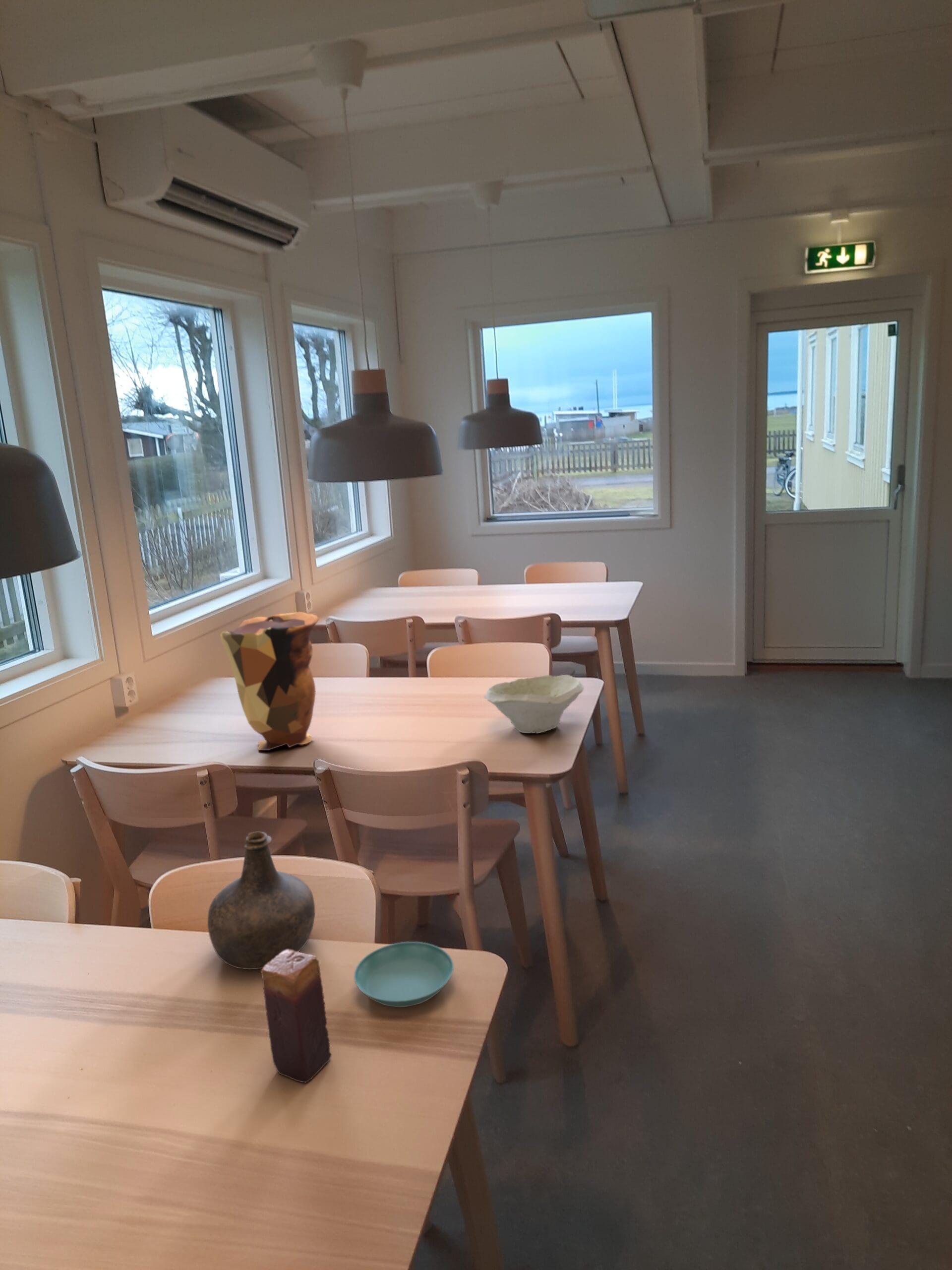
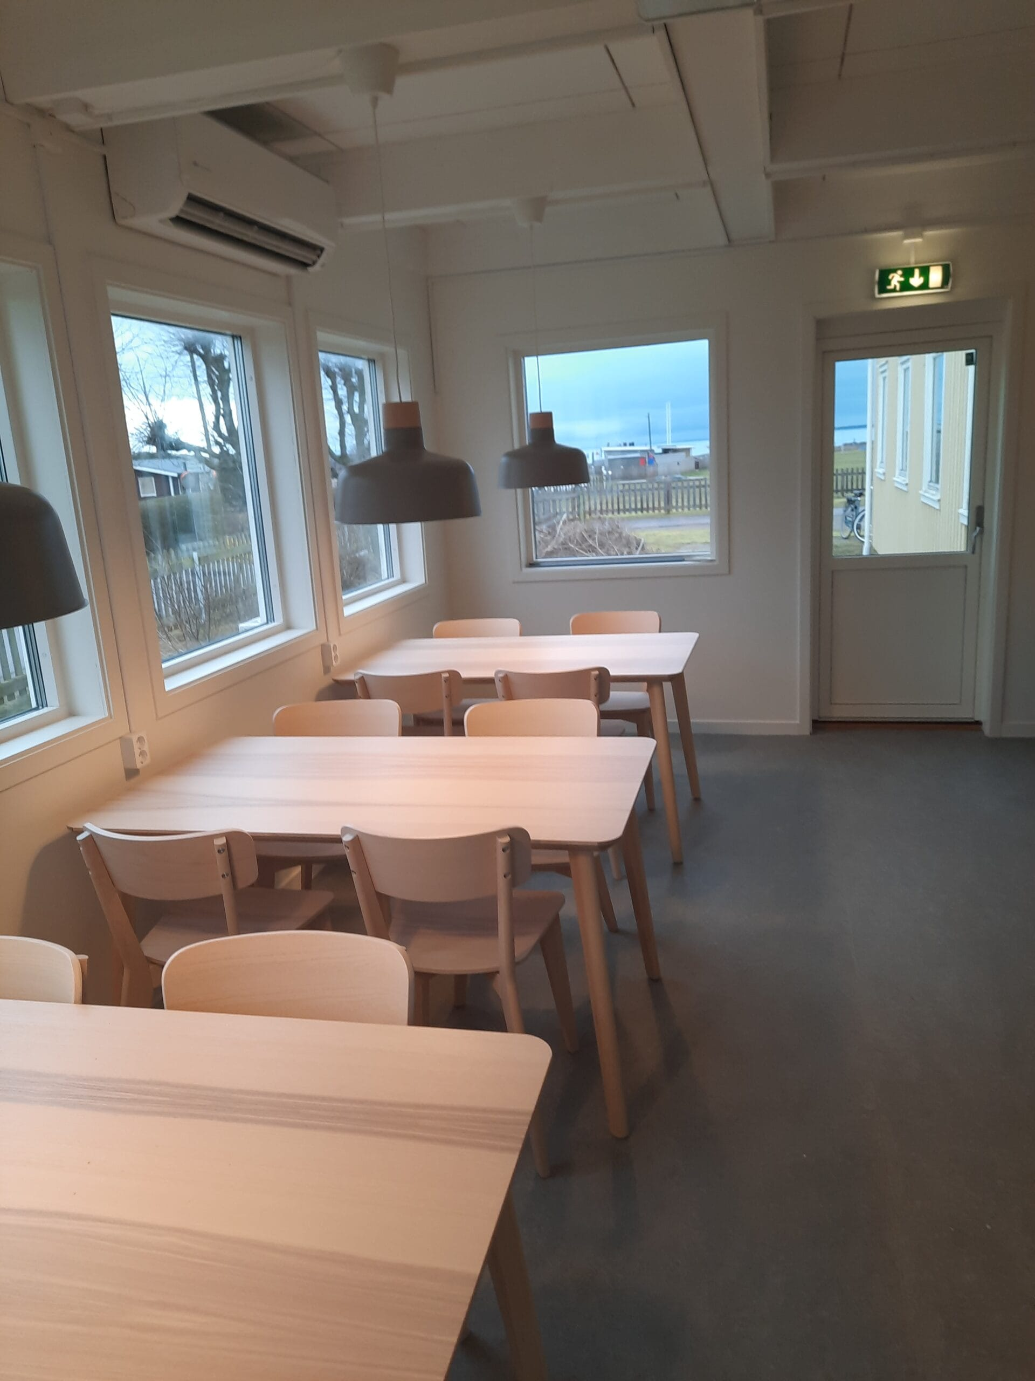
- bowl (535, 704)
- bottle (259, 892)
- decorative vase (277, 682)
- saucer (405, 977)
- candle (296, 1014)
